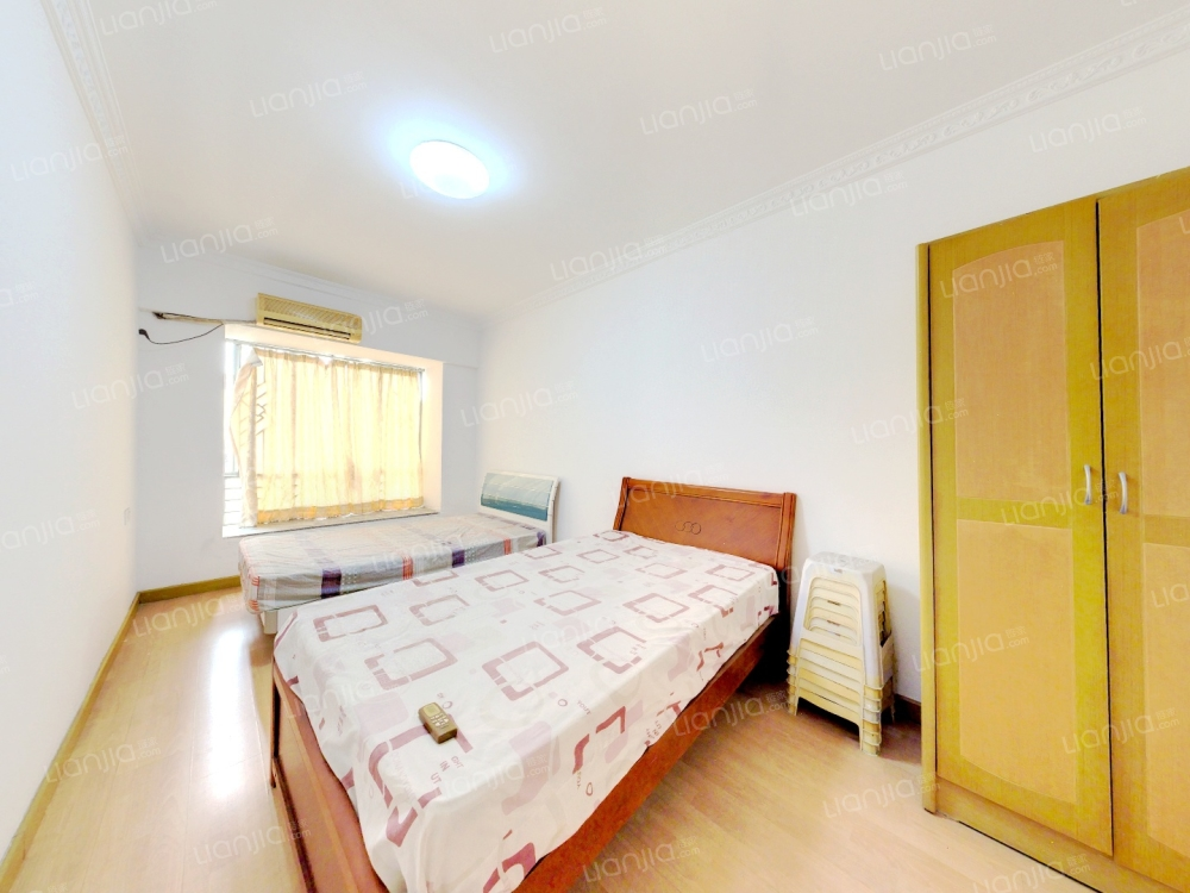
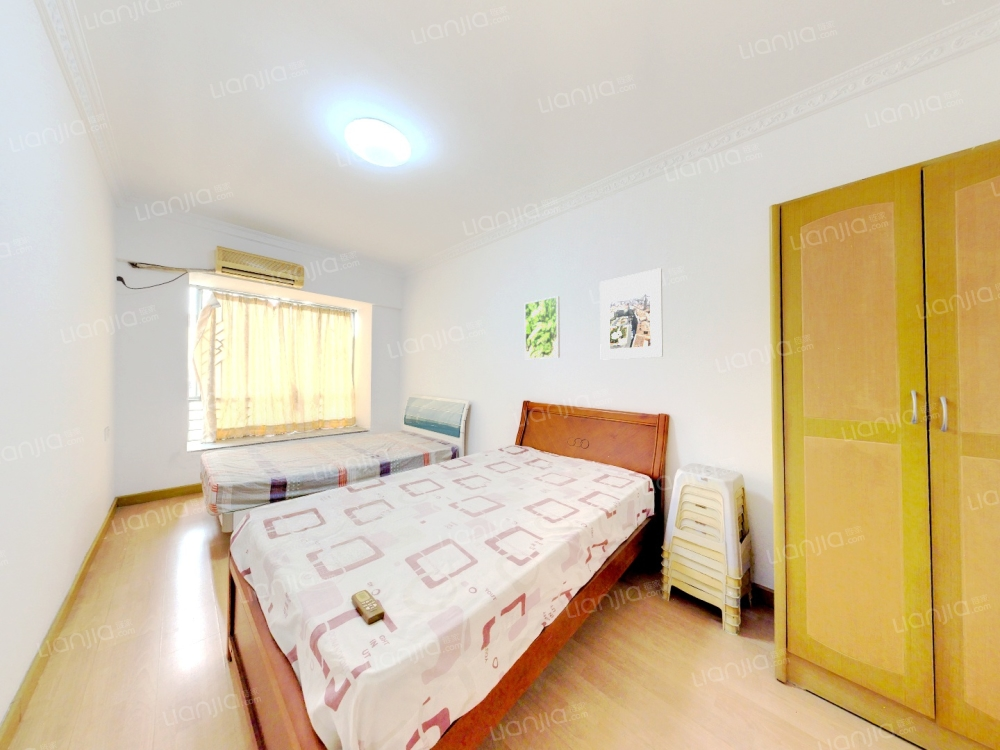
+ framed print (629, 316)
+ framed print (541, 329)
